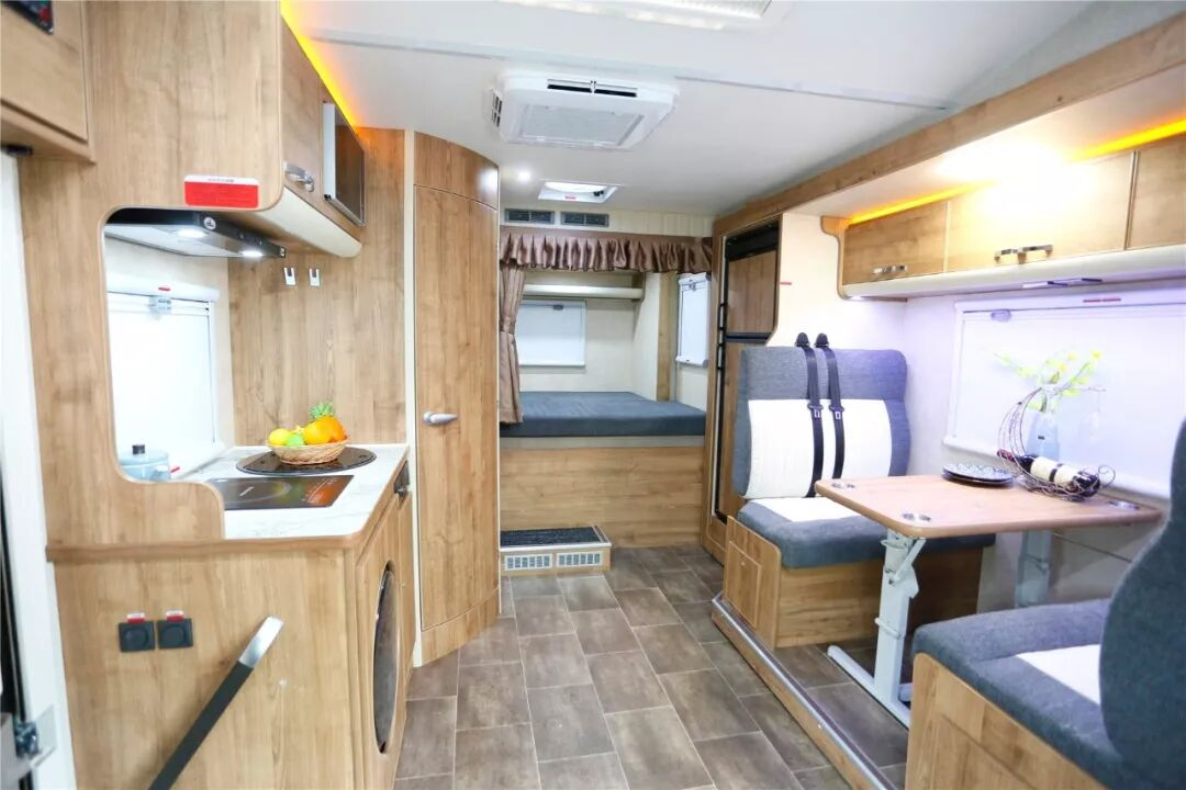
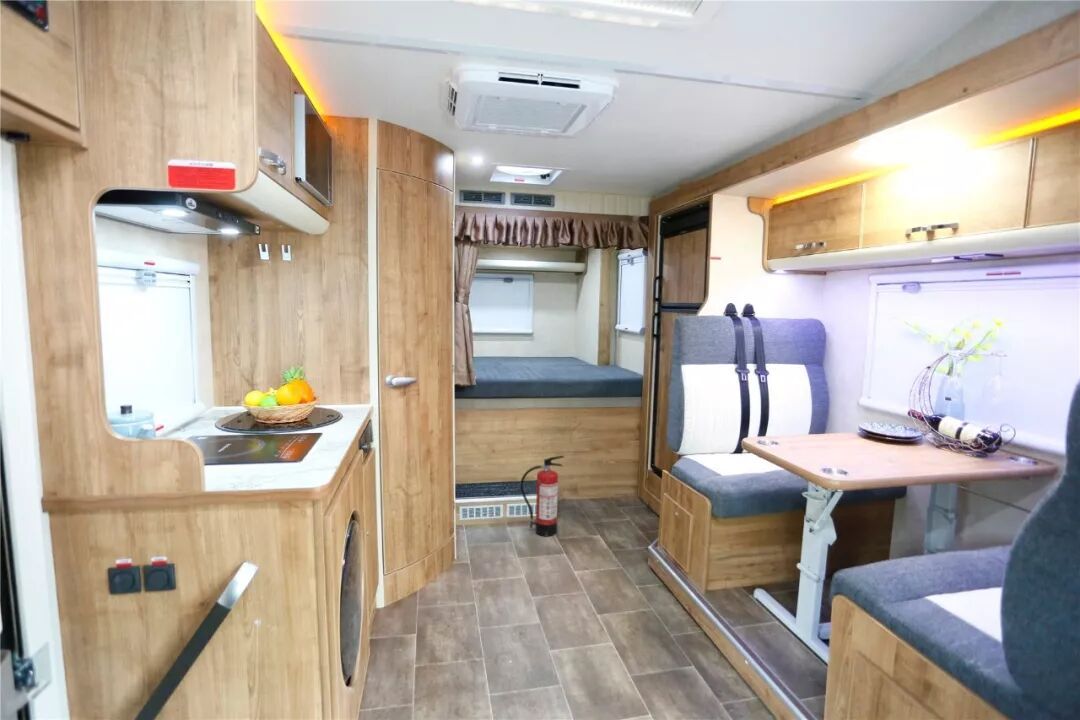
+ fire extinguisher (541, 494)
